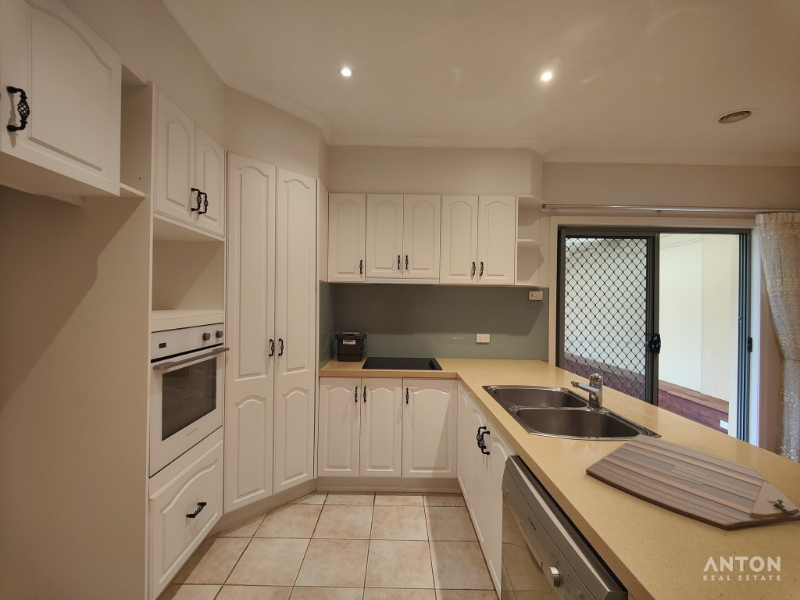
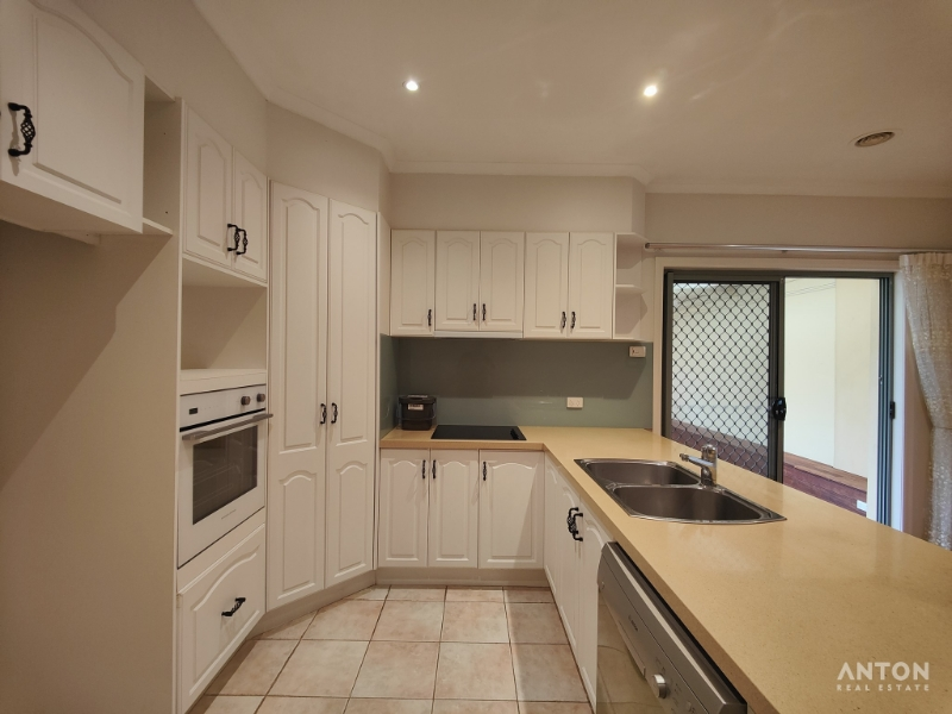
- cutting board (695, 475)
